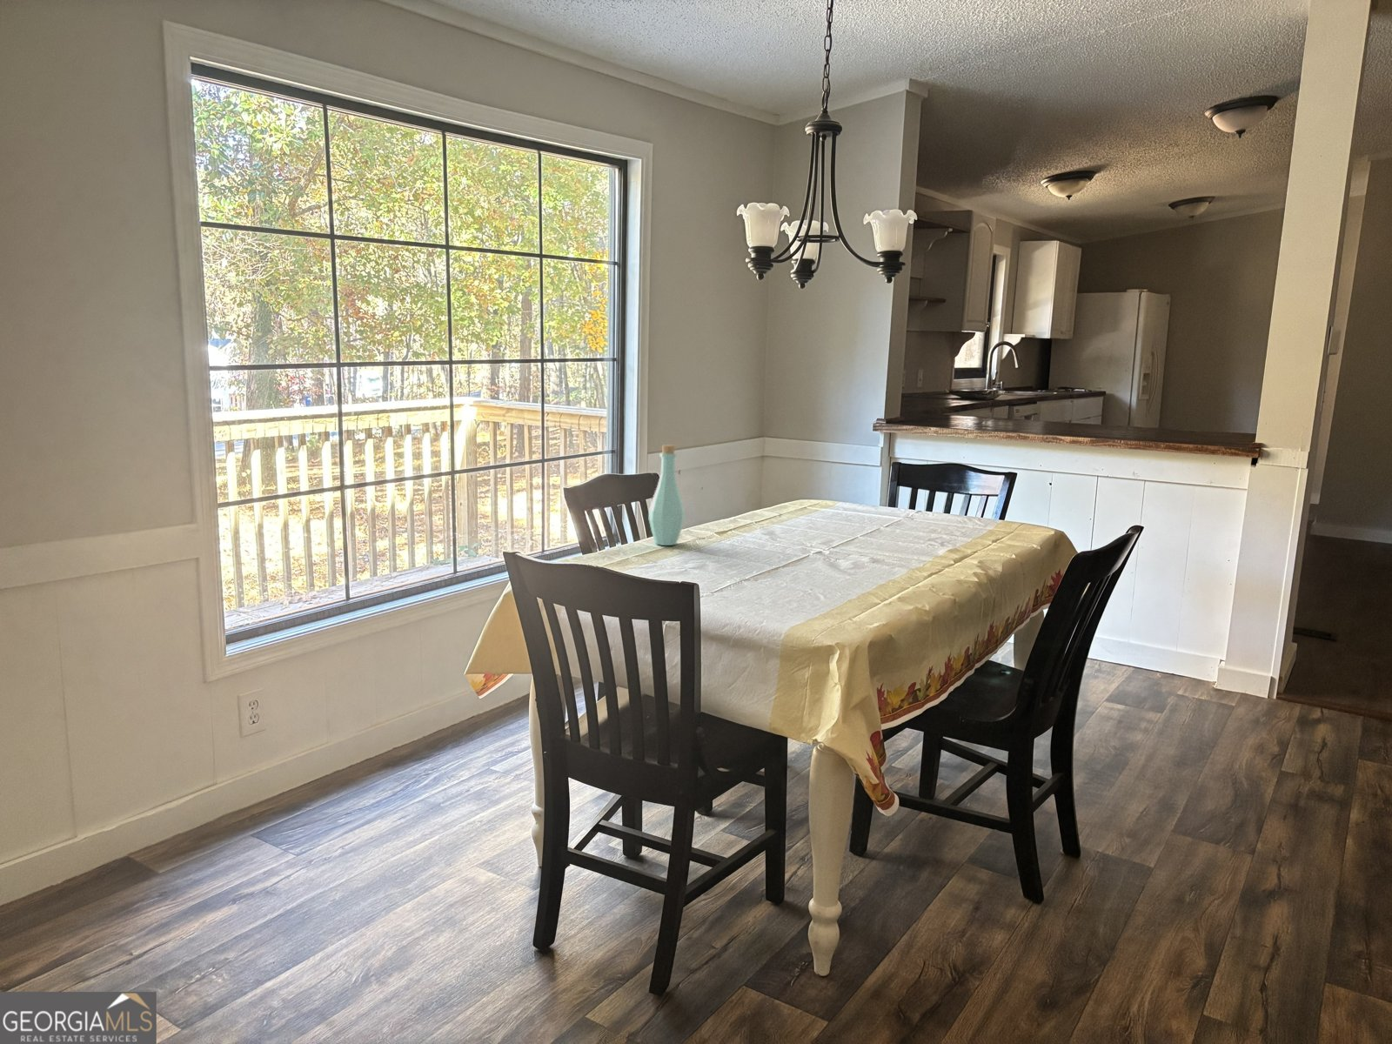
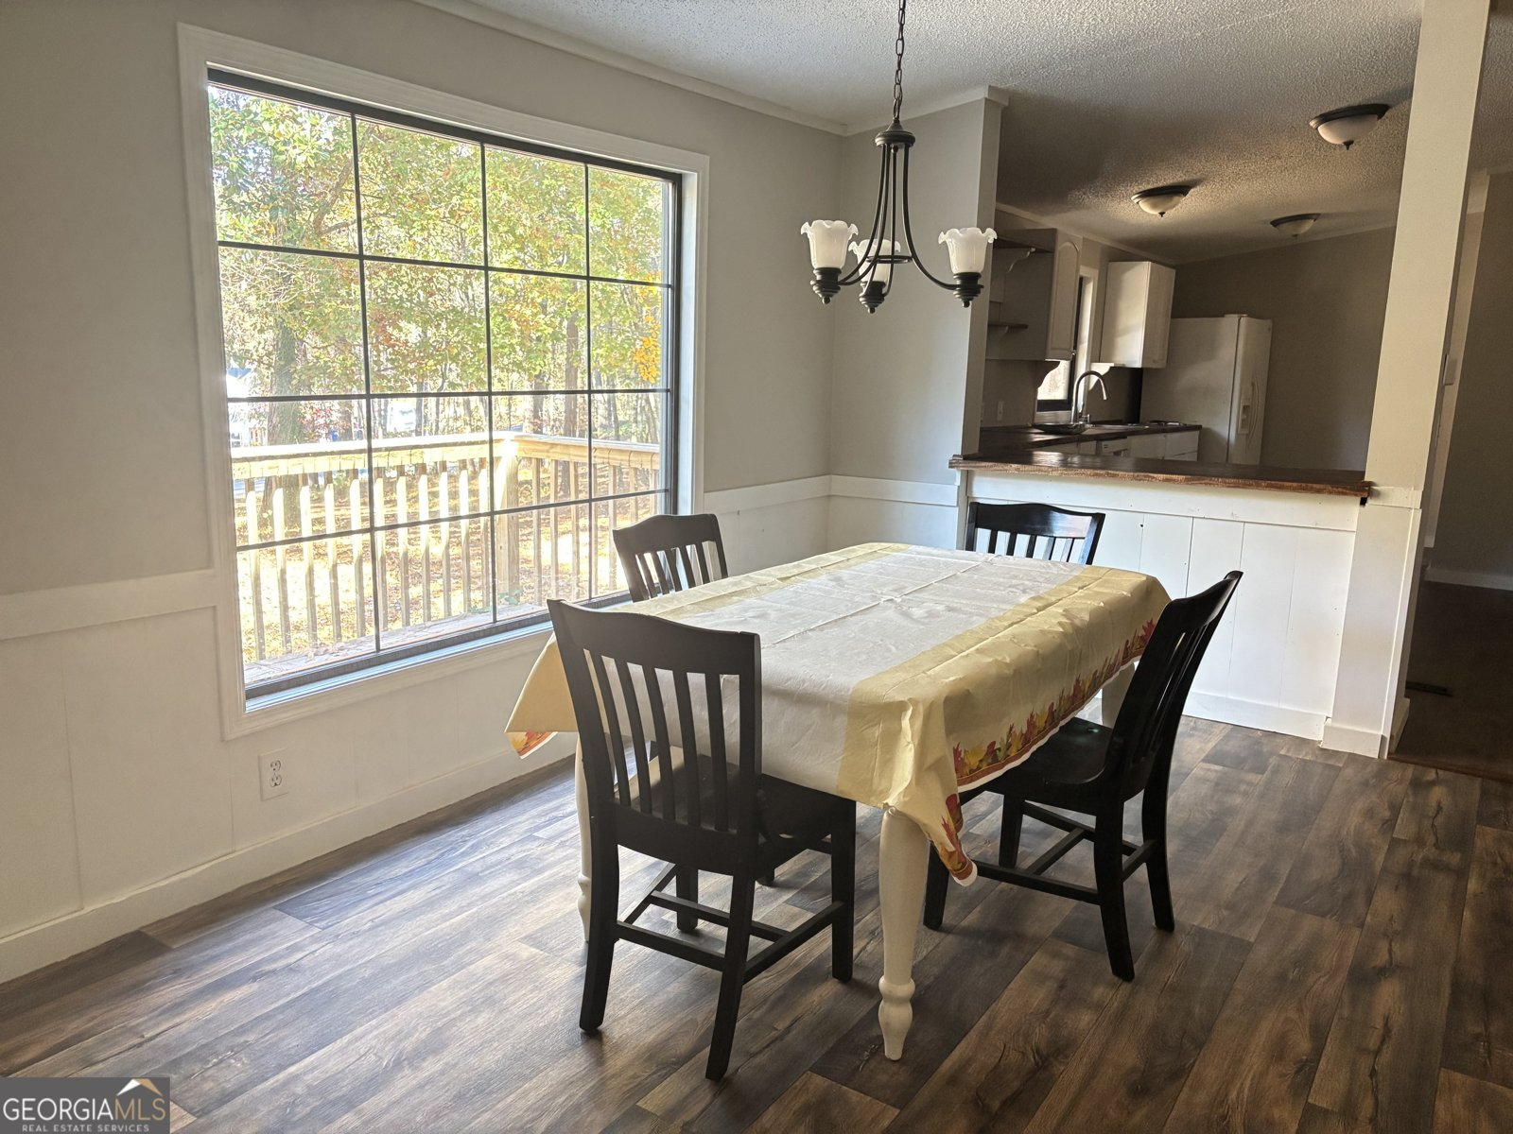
- bottle (666, 495)
